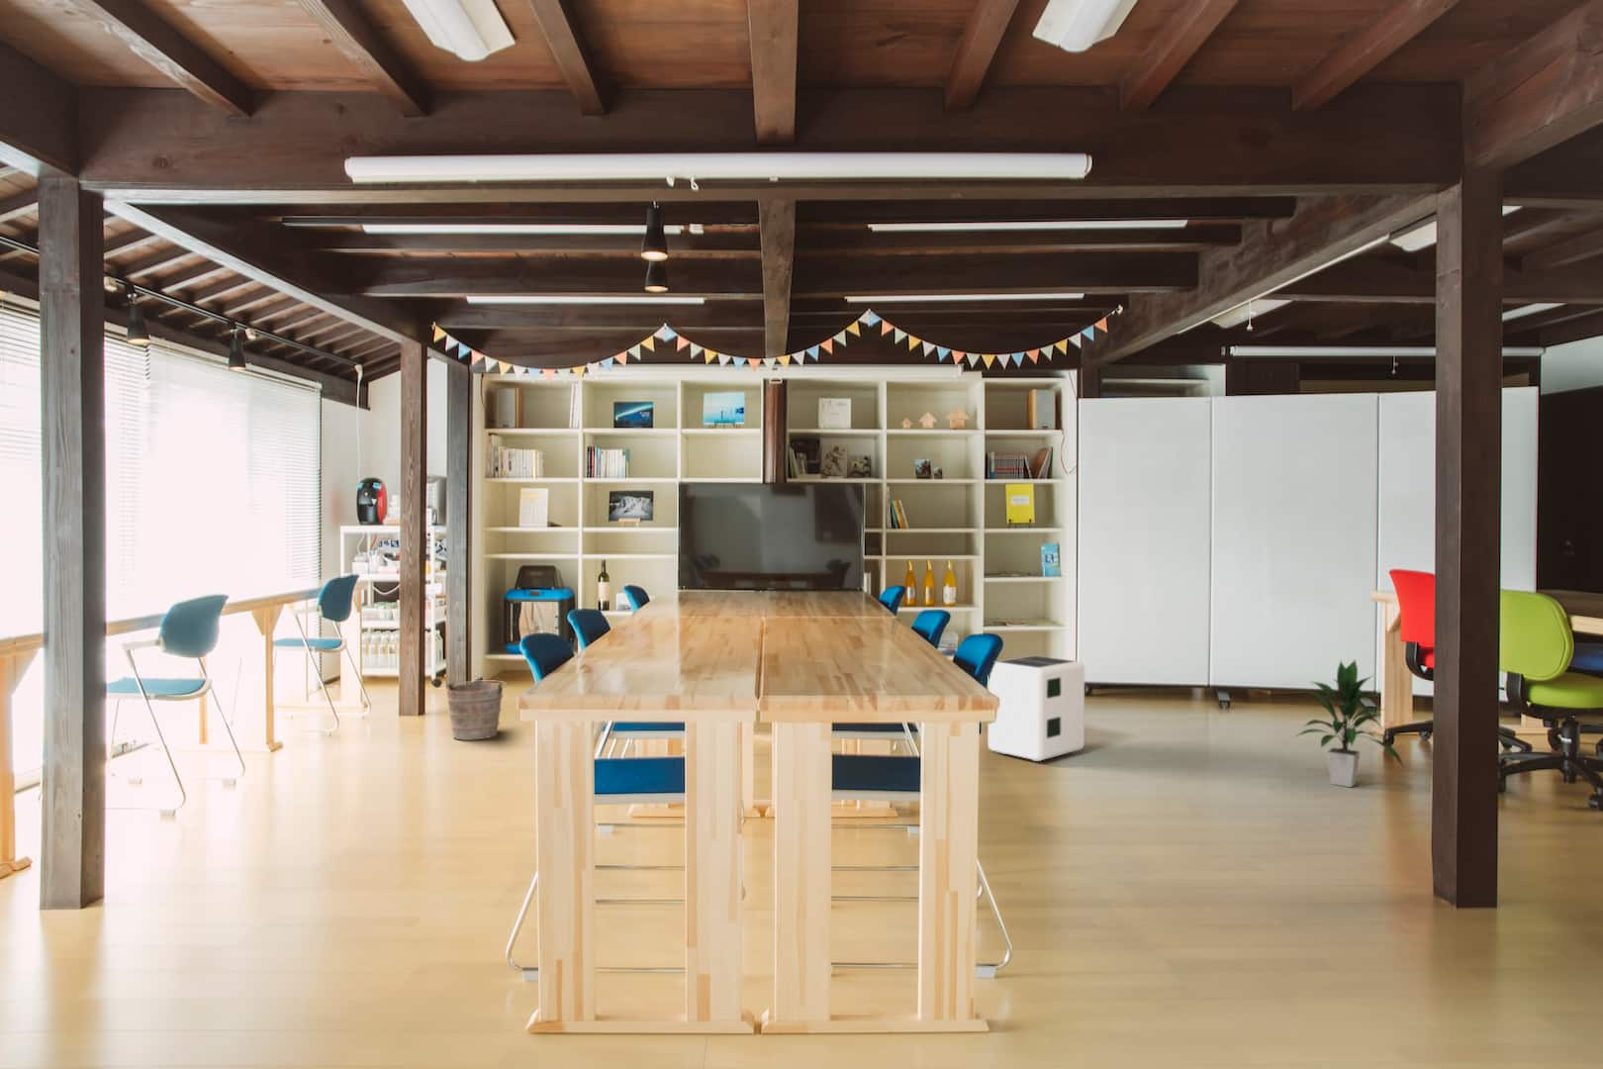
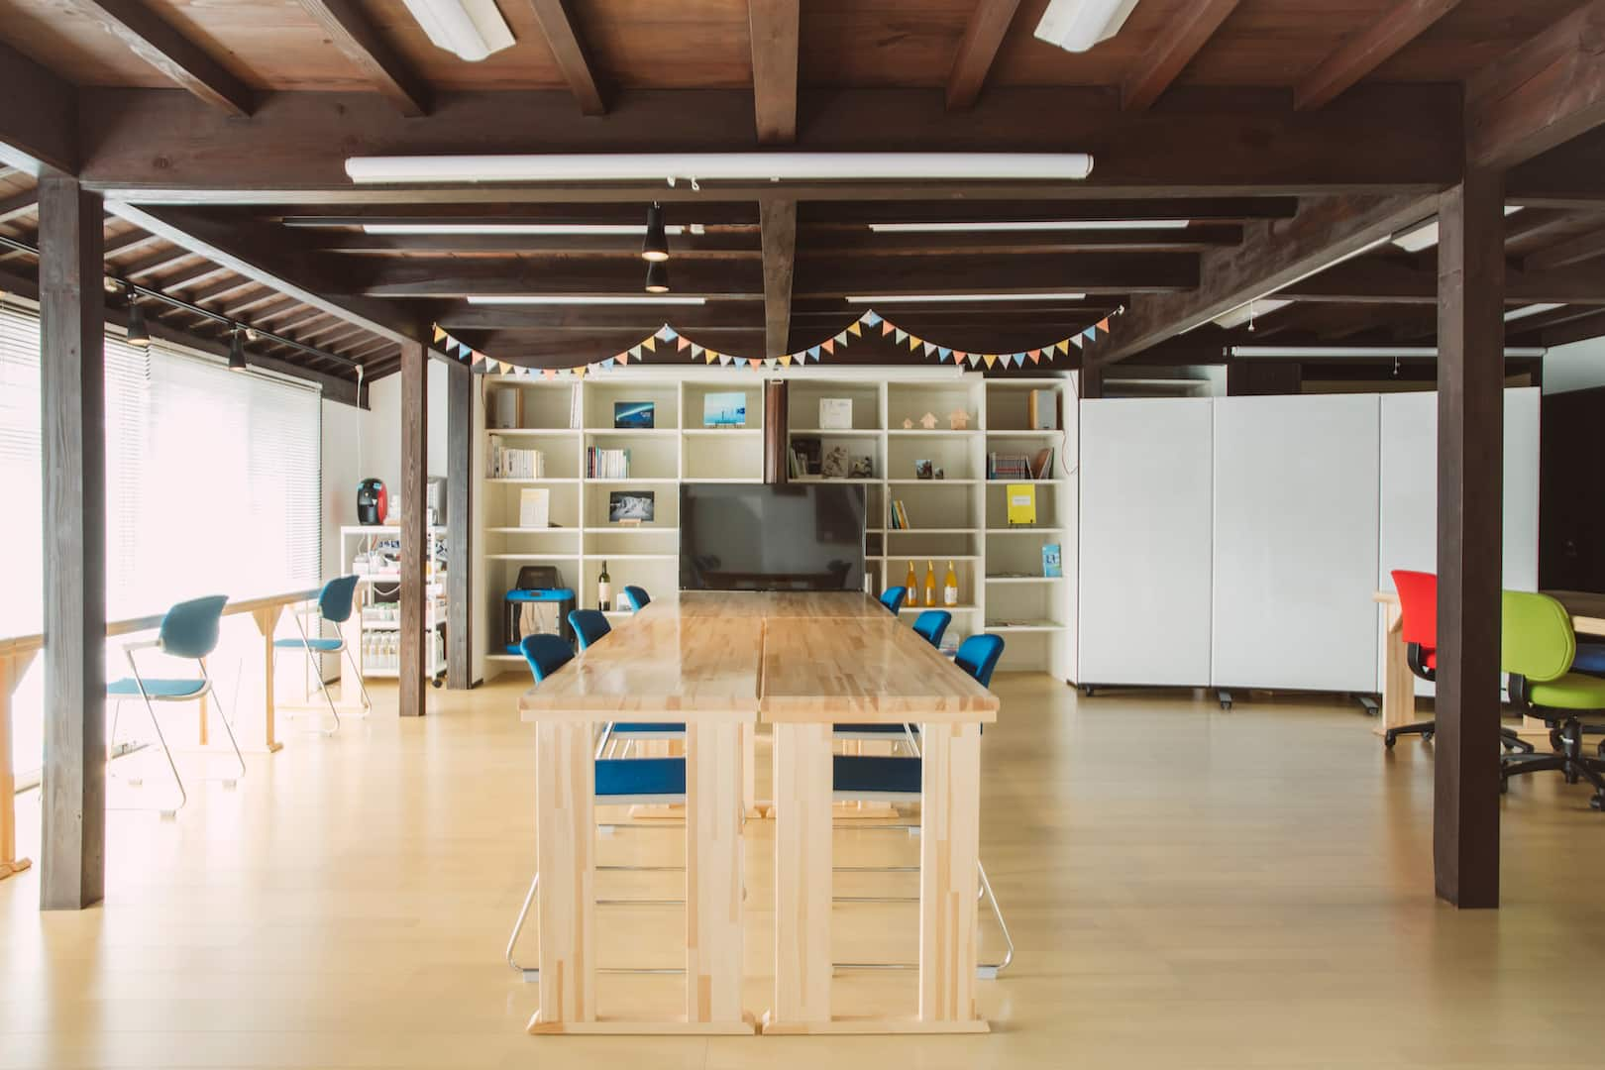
- air purifier (1035, 706)
- bucket (477, 709)
- indoor plant (1347, 723)
